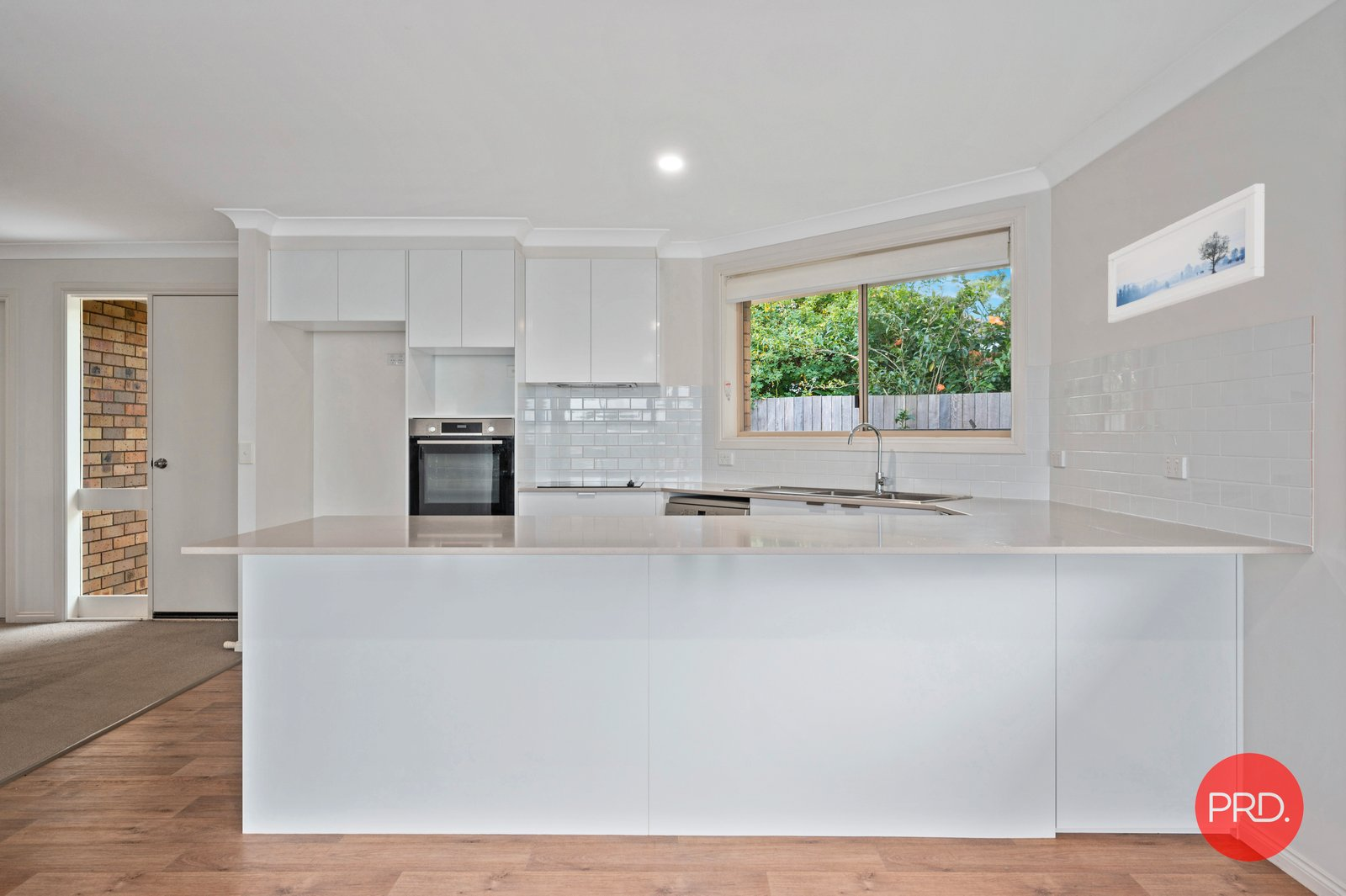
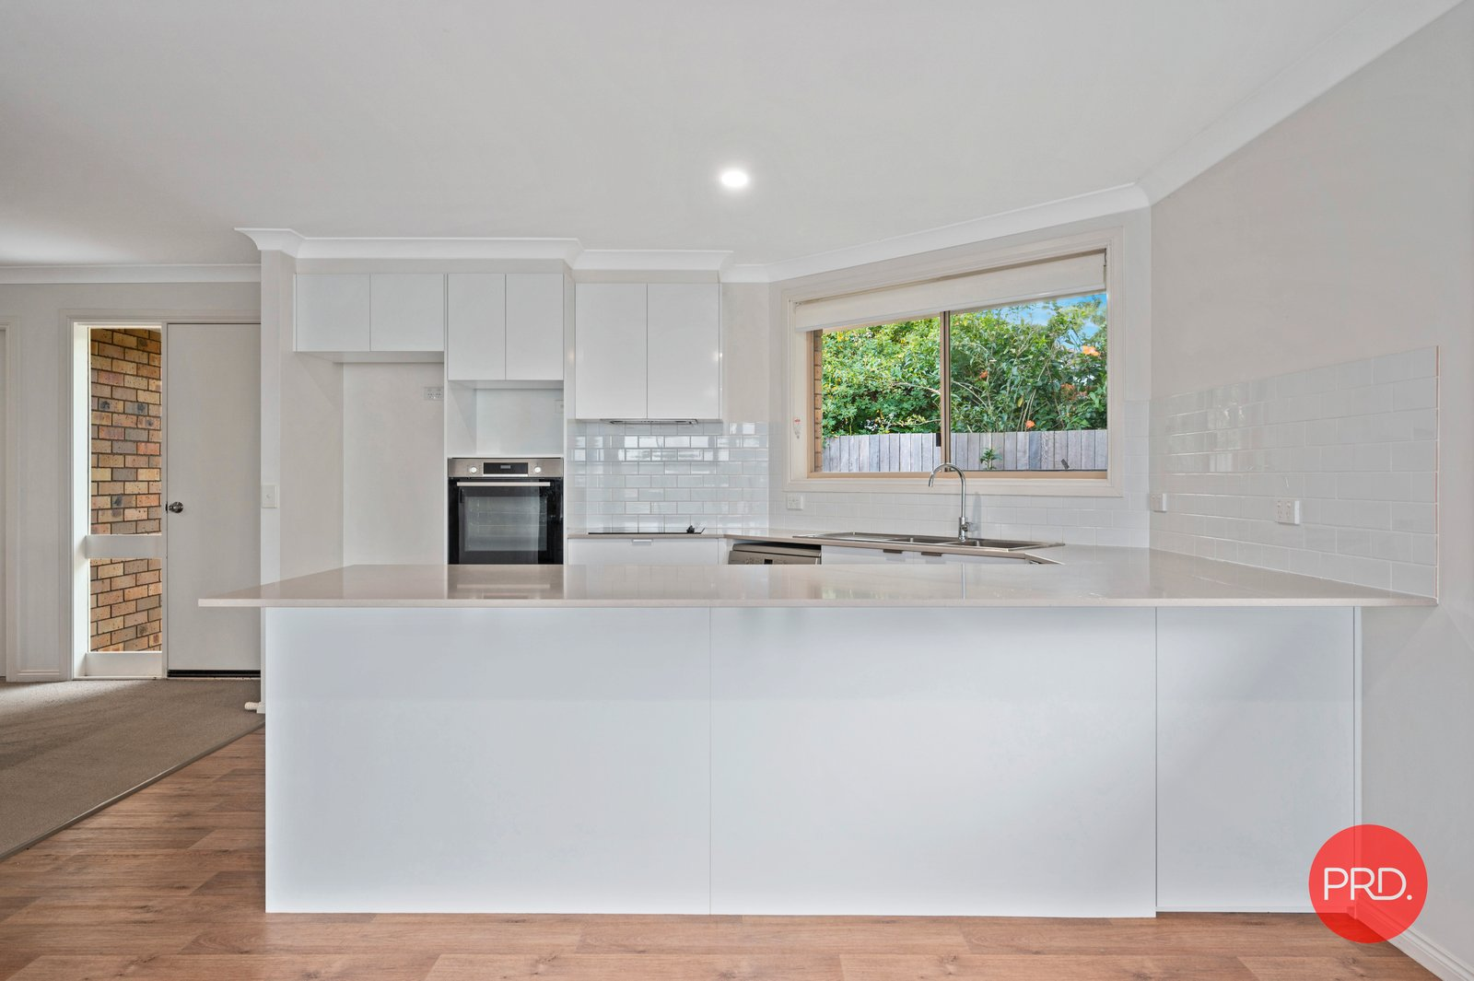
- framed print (1174, 263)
